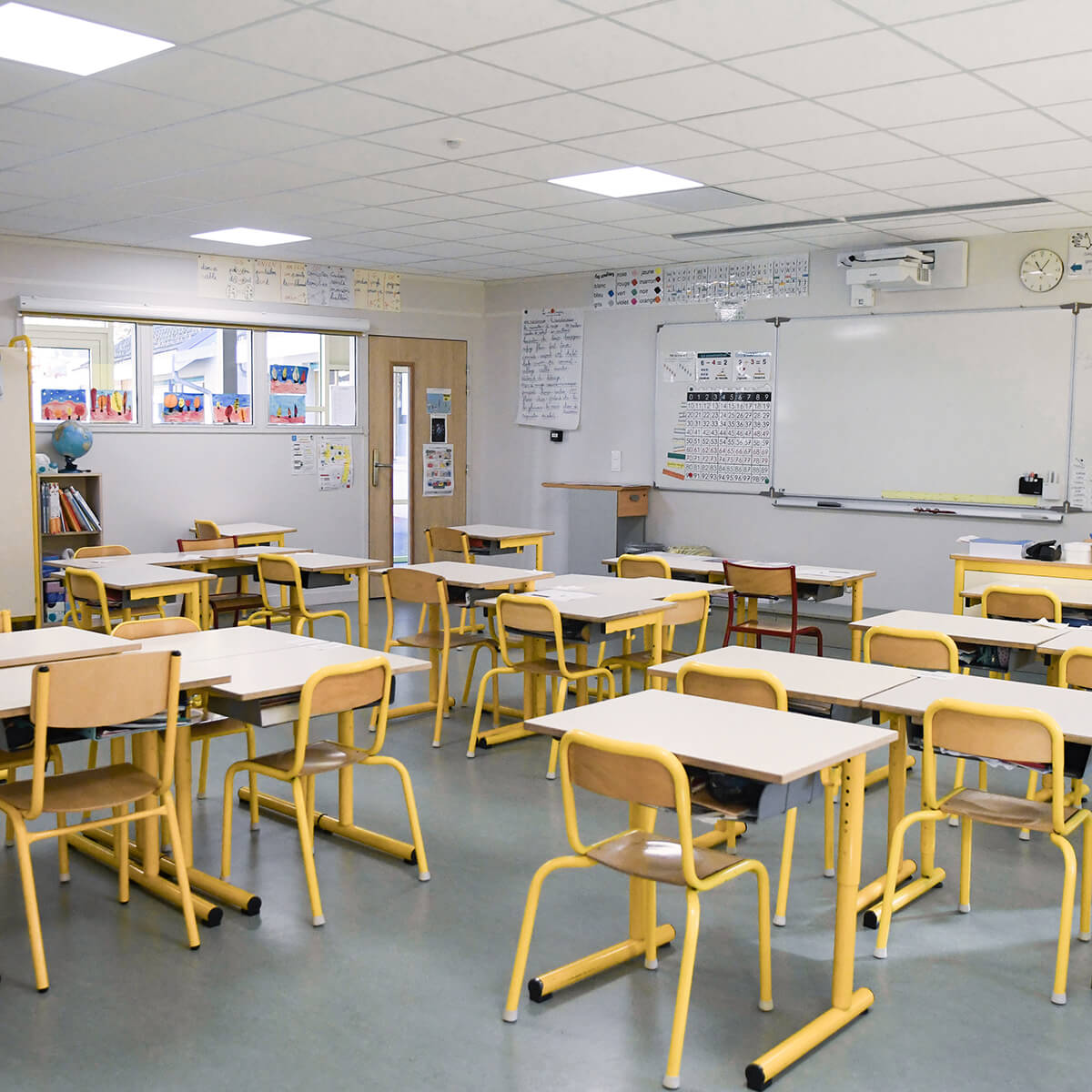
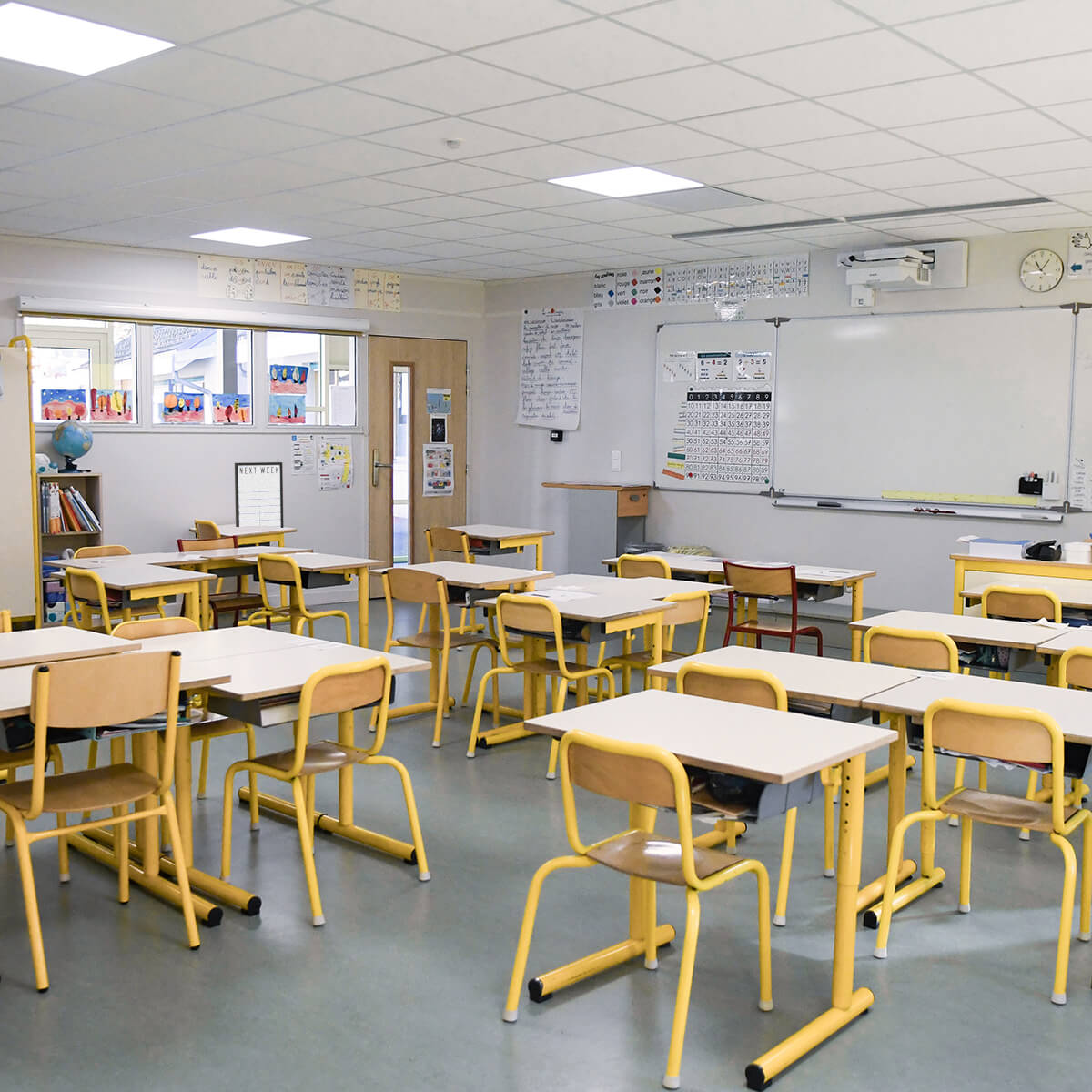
+ writing board (259, 501)
